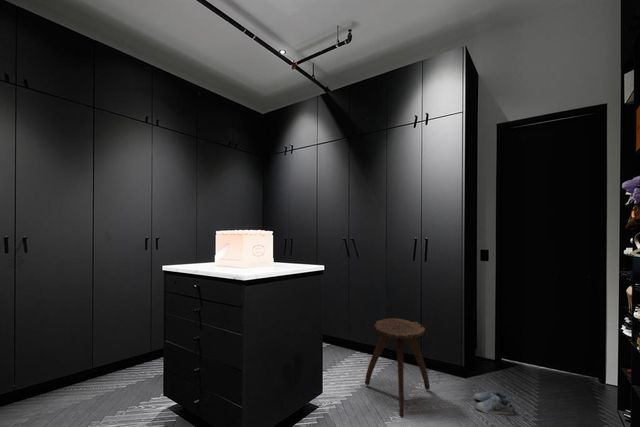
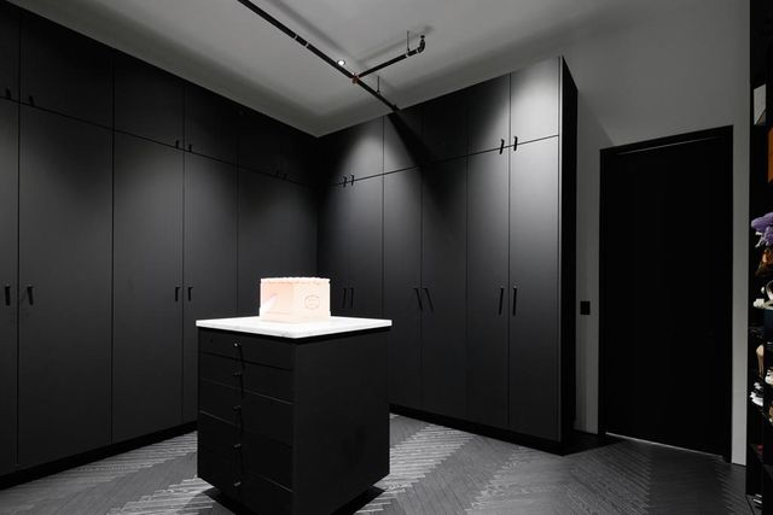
- shoe (490, 399)
- stool (398, 363)
